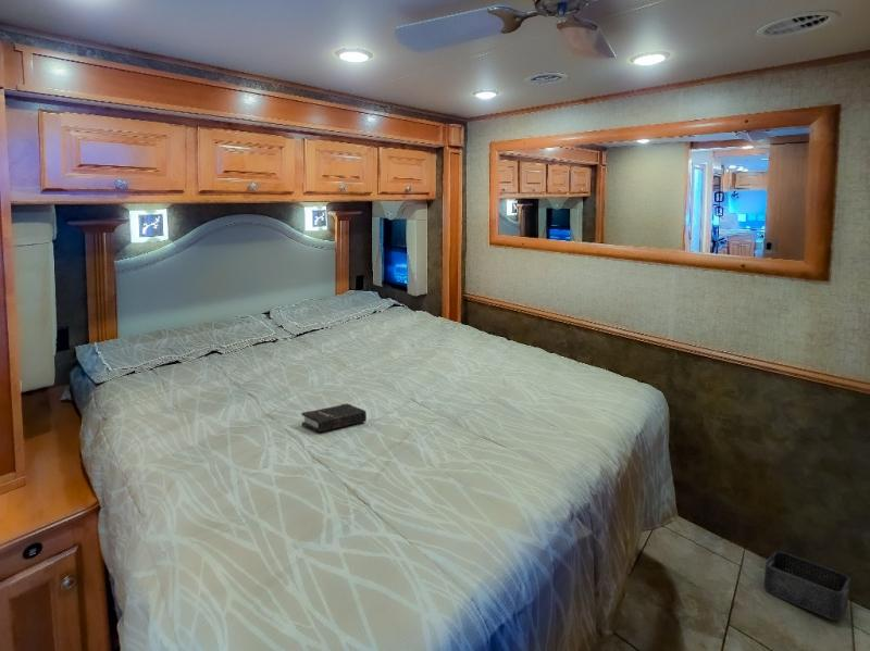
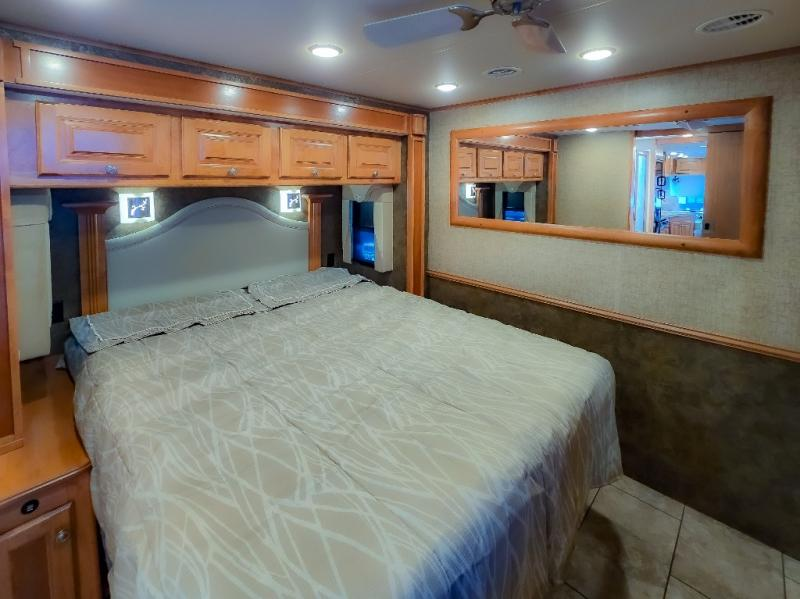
- hardback book (334, 417)
- storage bin (805, 584)
